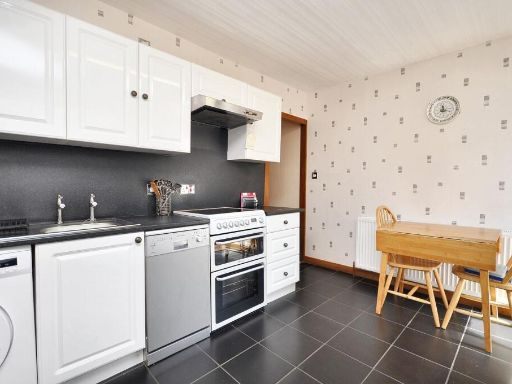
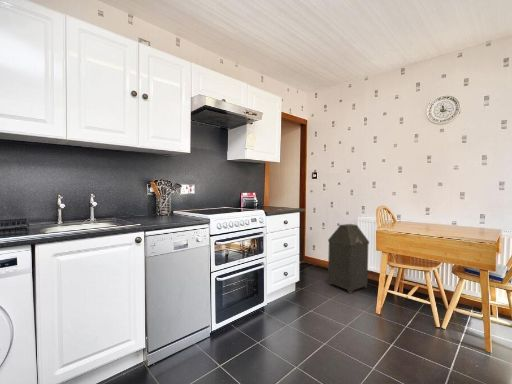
+ trash can (348, 255)
